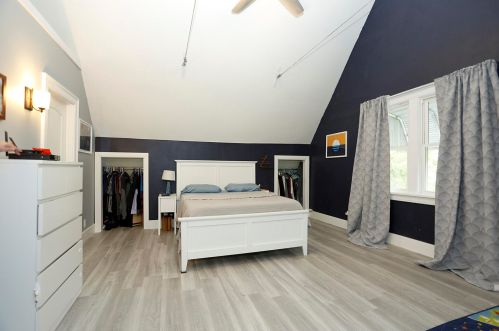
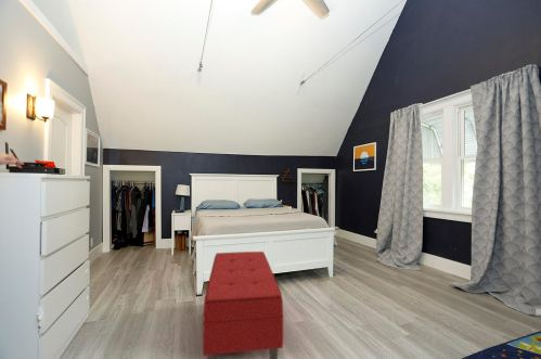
+ bench (241, 298)
